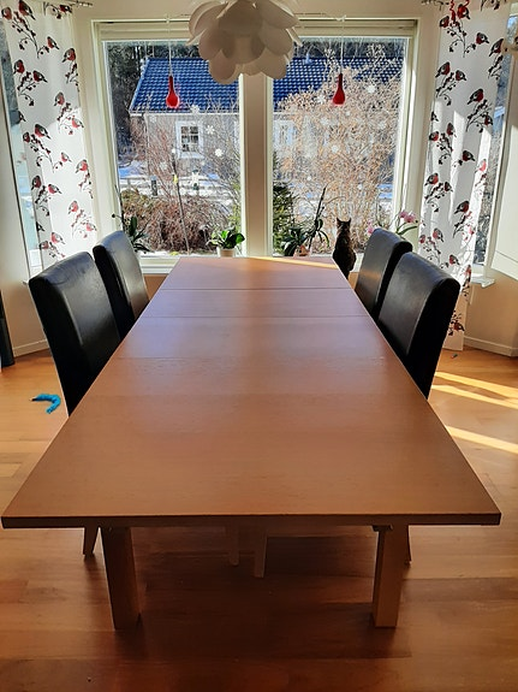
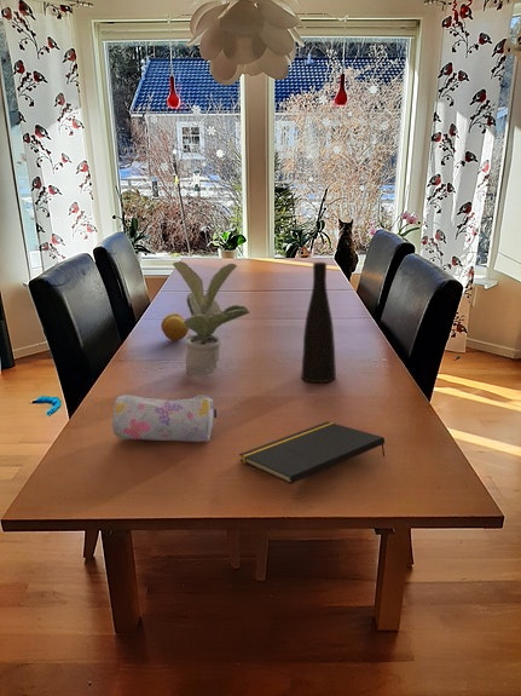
+ potted plant (213, 316)
+ vase (319, 321)
+ notepad (311, 449)
+ pencil case (164, 418)
+ fruit (174, 327)
